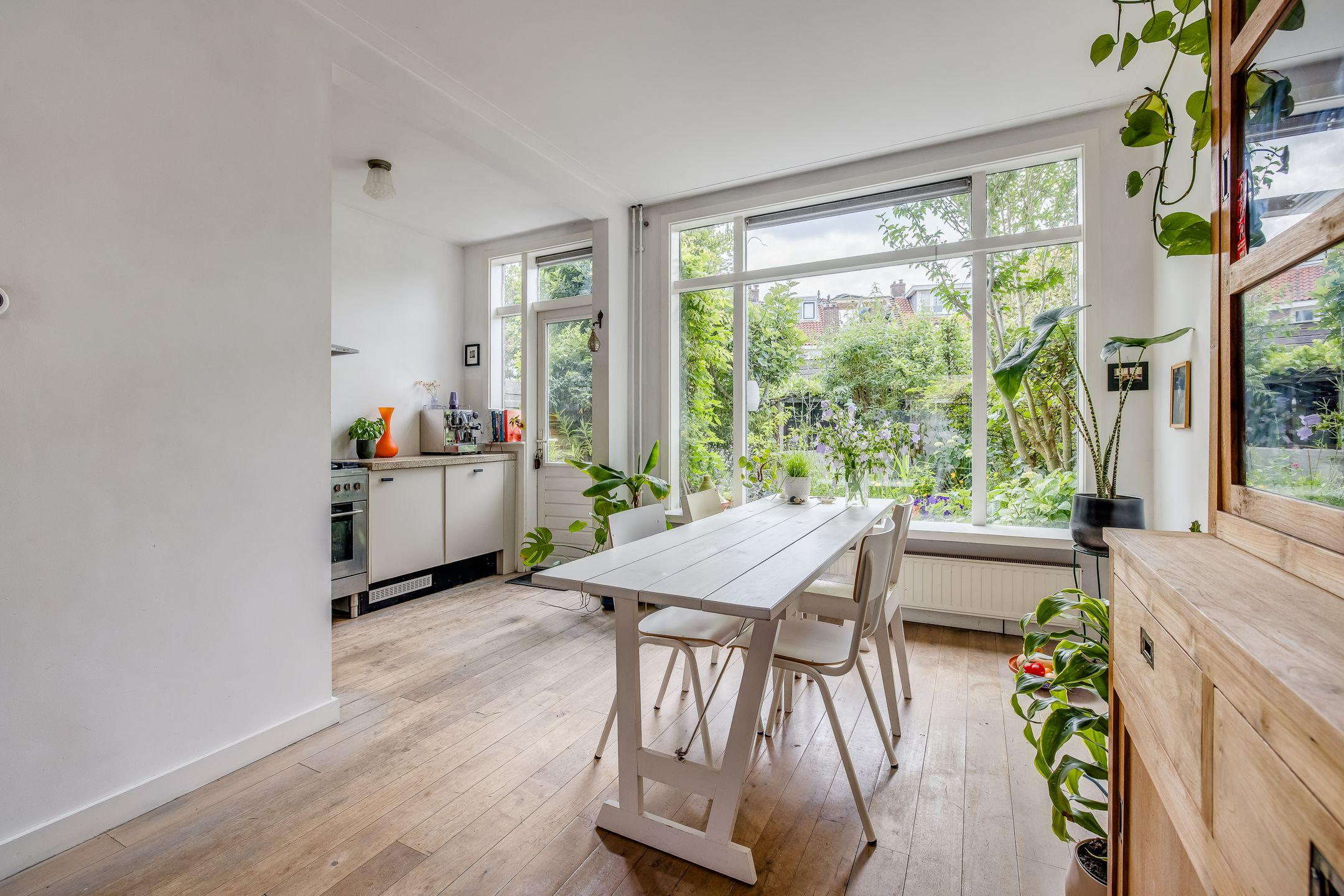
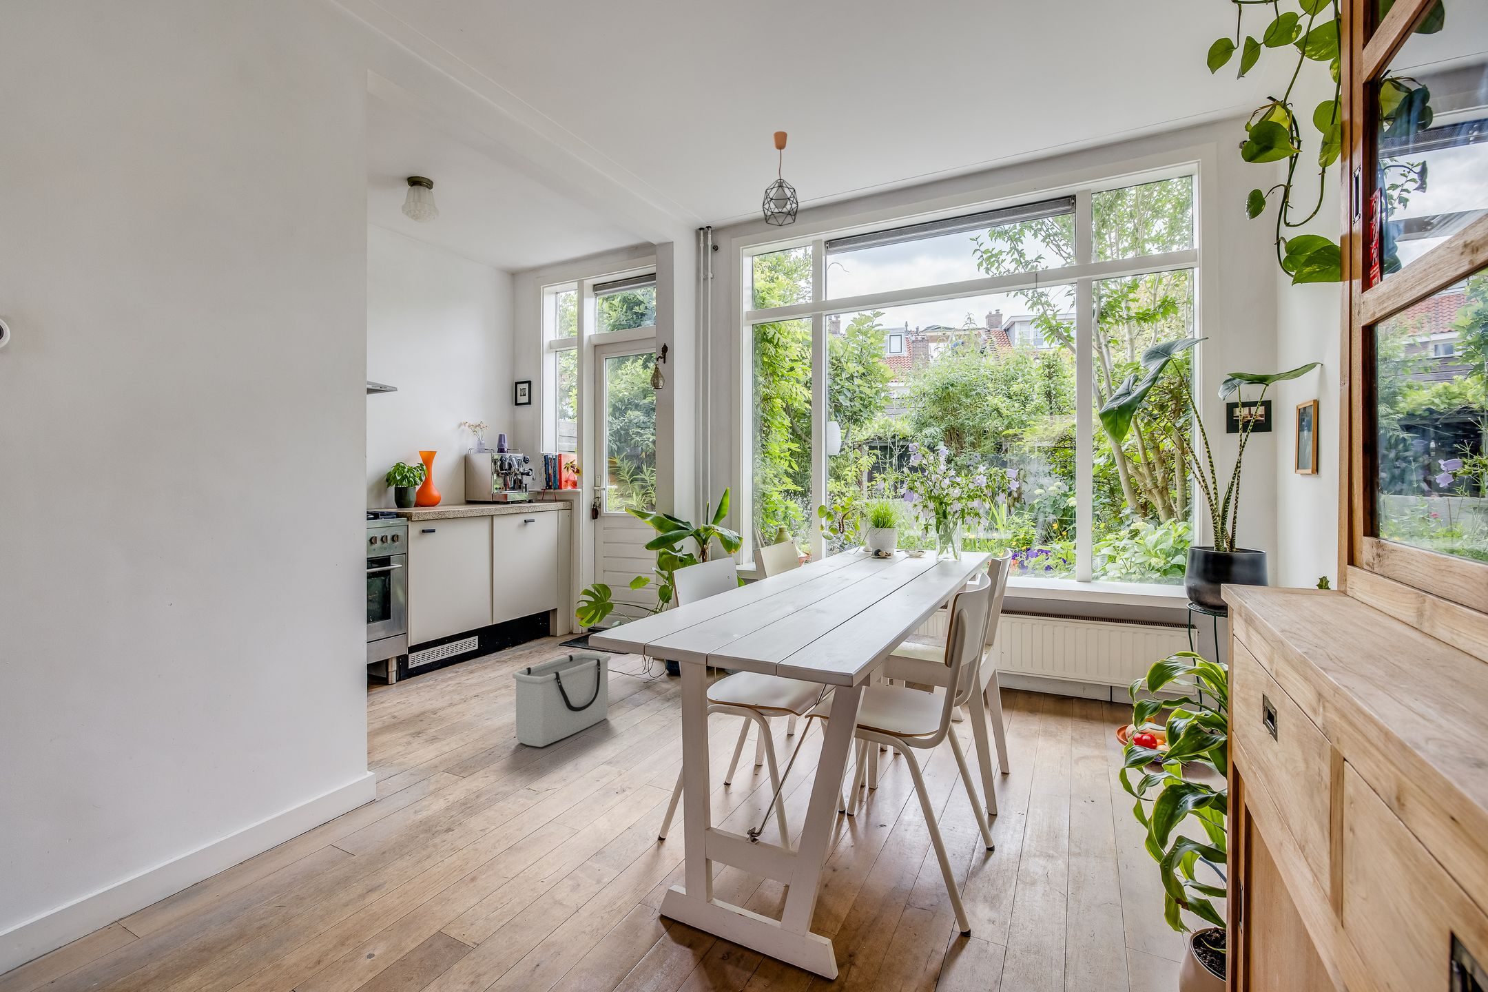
+ pendant light (779, 177)
+ storage bin (565, 696)
